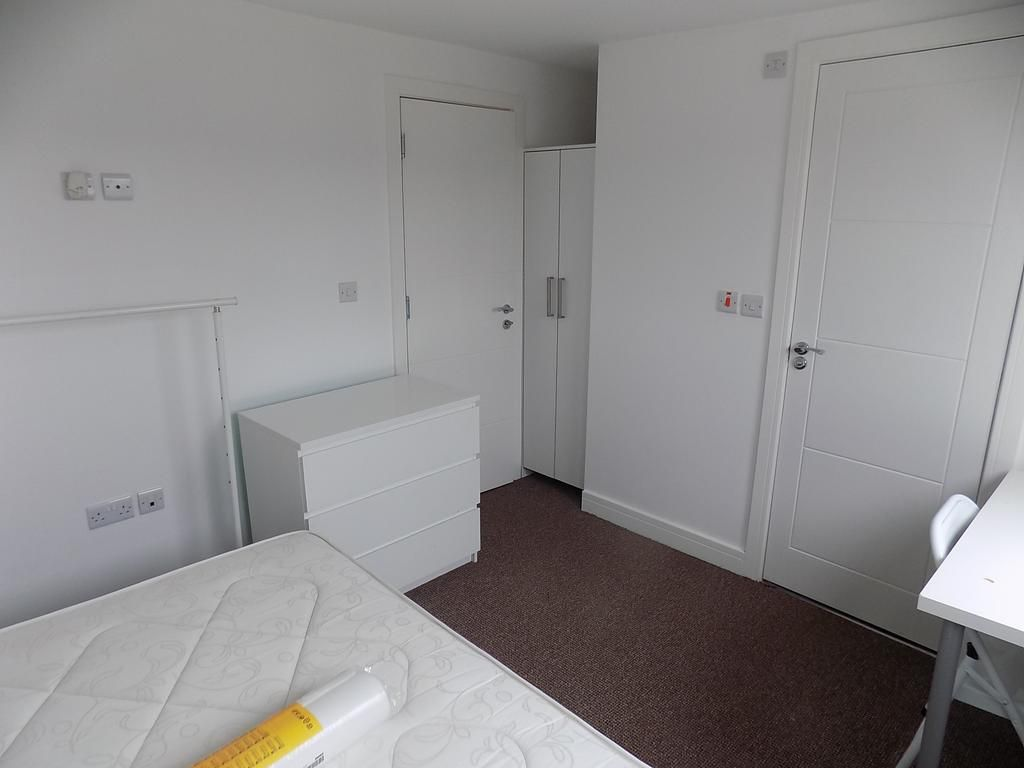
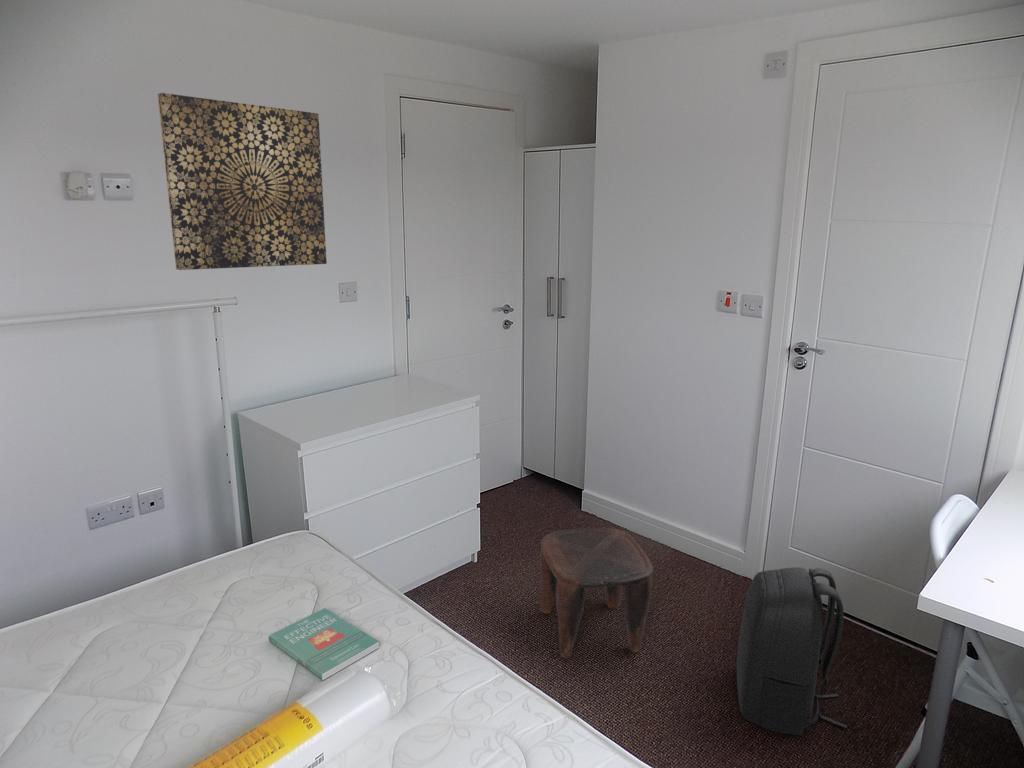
+ stool (593, 587)
+ book (323, 641)
+ backpack (795, 636)
+ wall art (250, 187)
